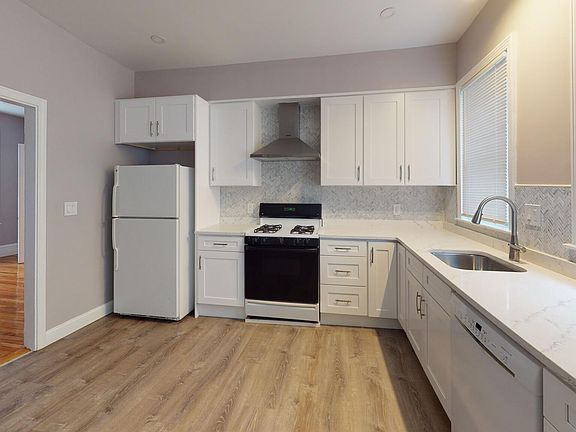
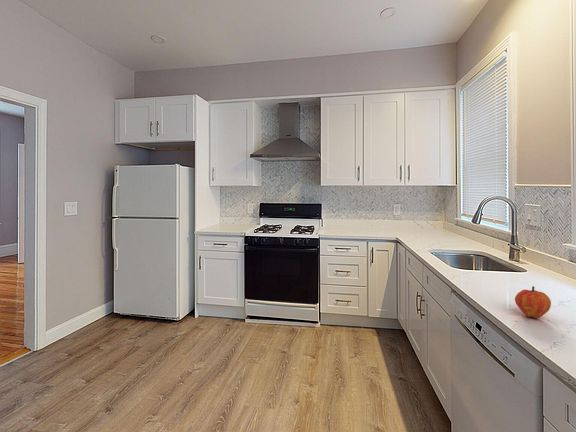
+ fruit (532, 301)
